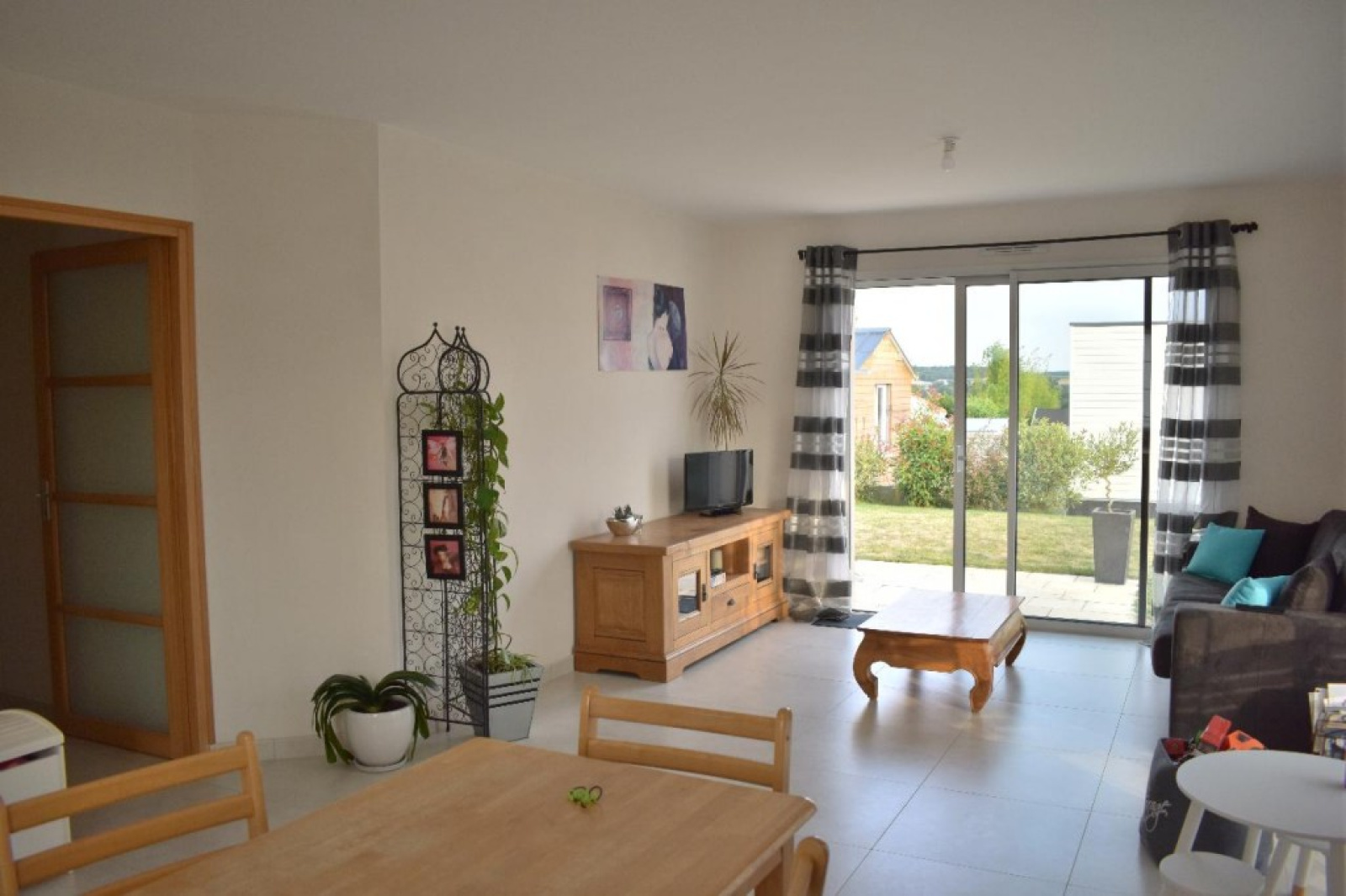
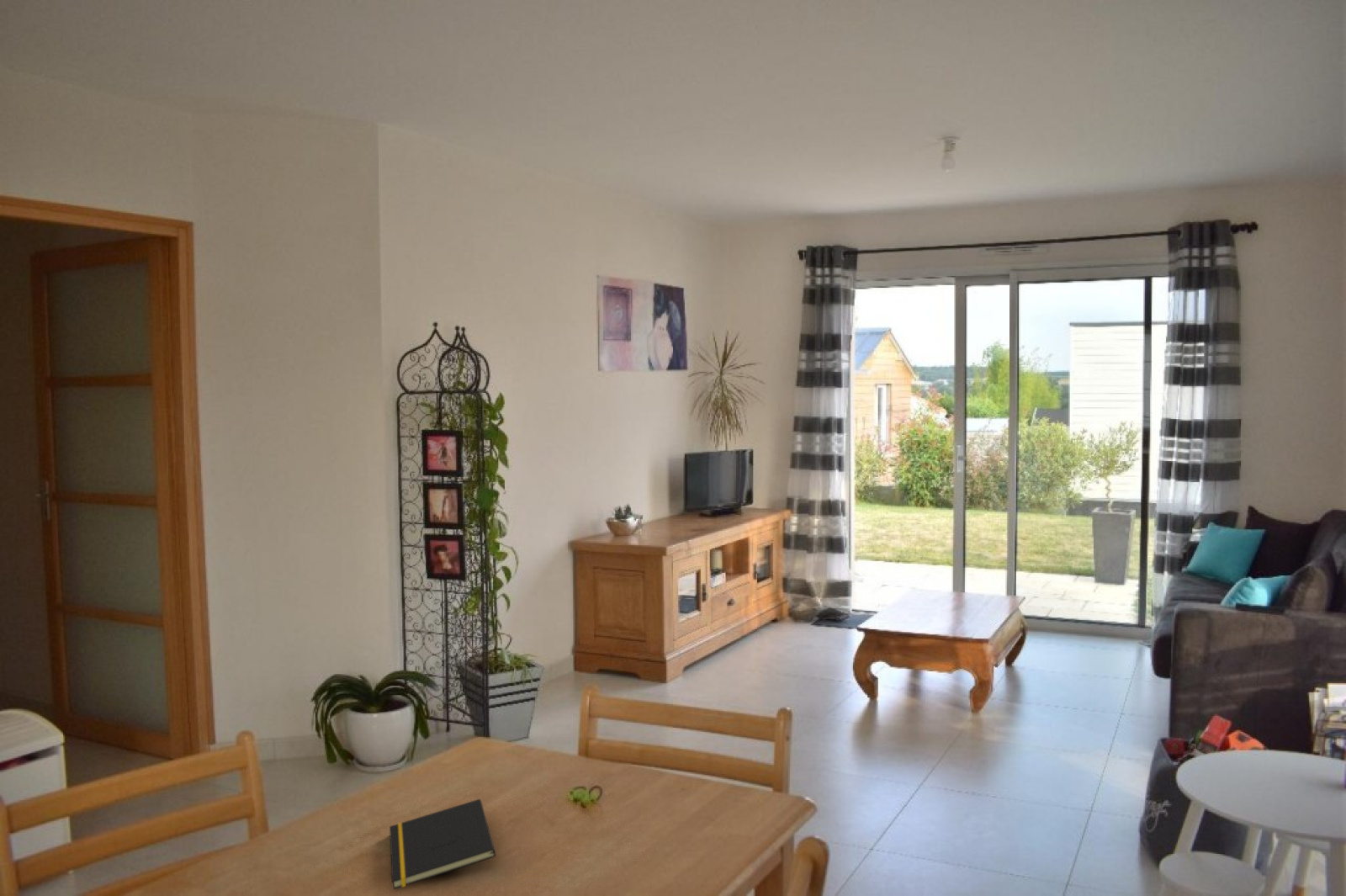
+ notepad (440, 840)
